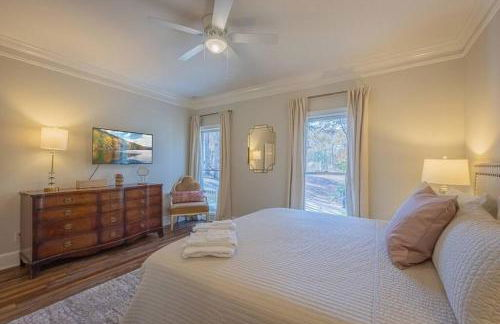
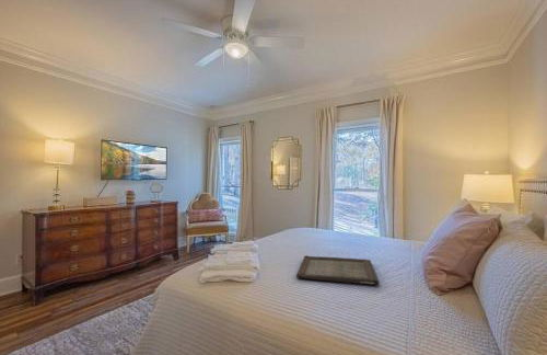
+ serving tray (336, 267)
